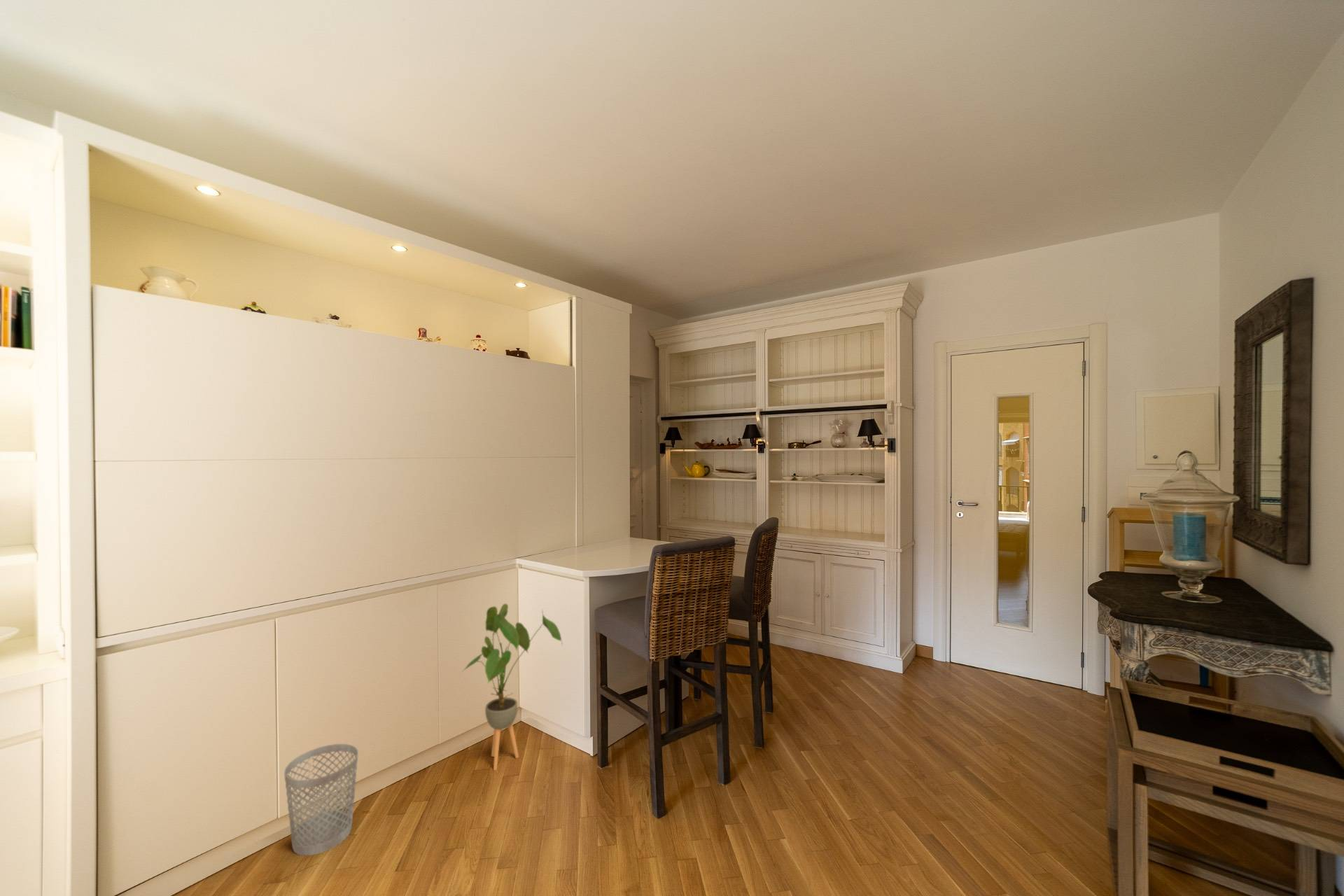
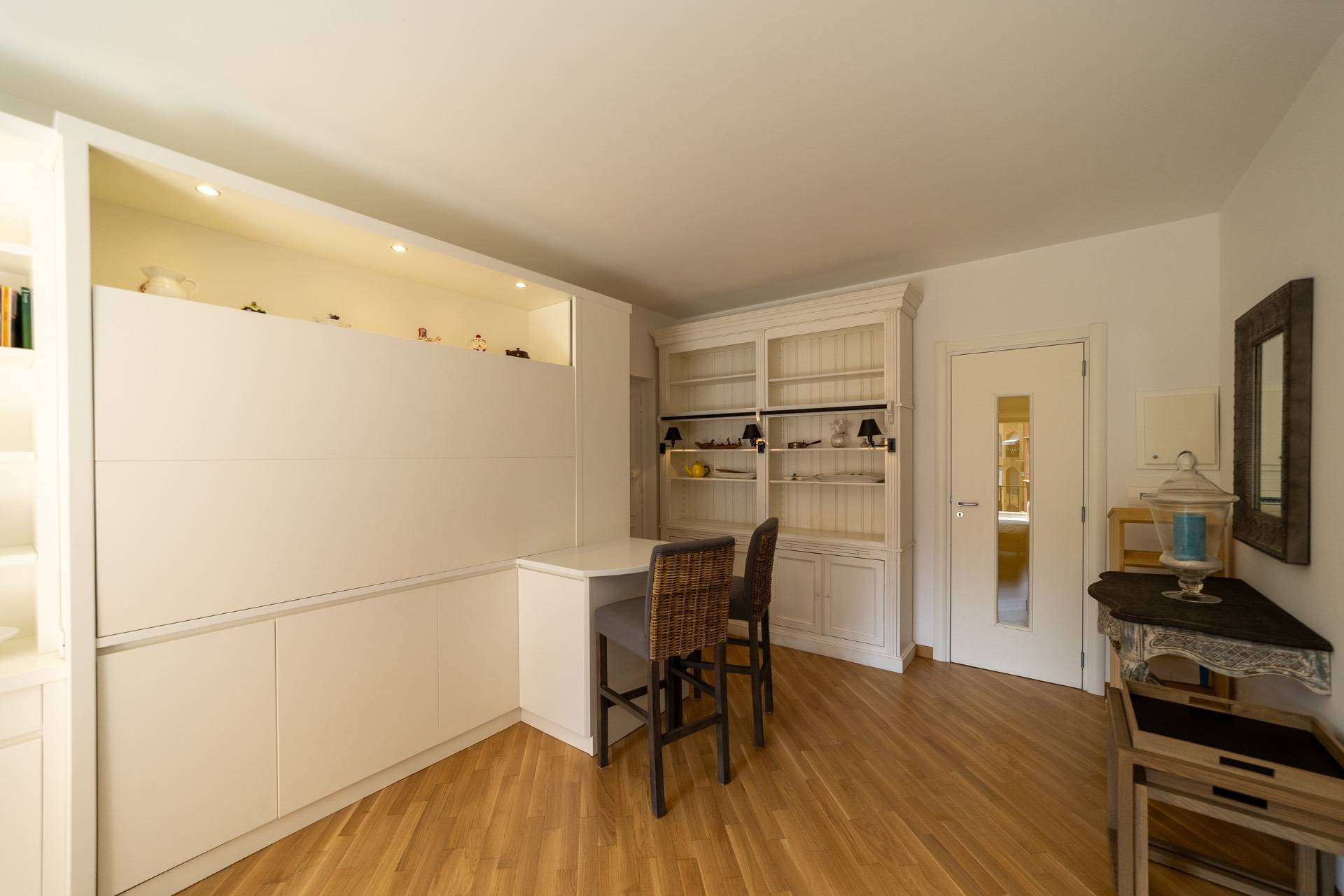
- house plant (505, 681)
- wastebasket (323, 799)
